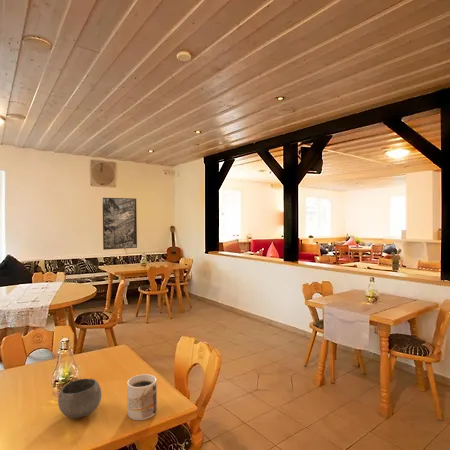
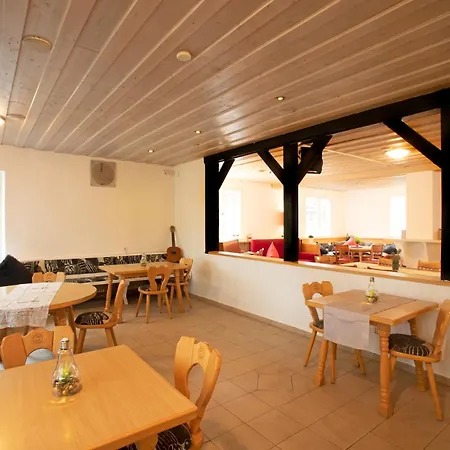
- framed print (120, 223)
- bowl (80, 399)
- mug (144, 394)
